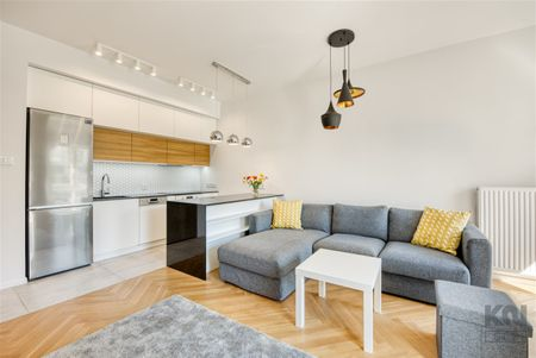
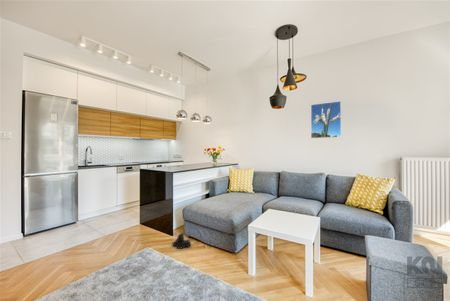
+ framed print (325, 120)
+ boots (182, 240)
